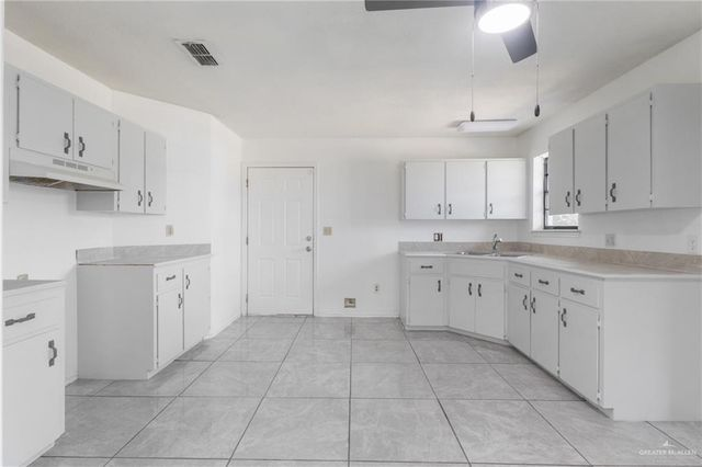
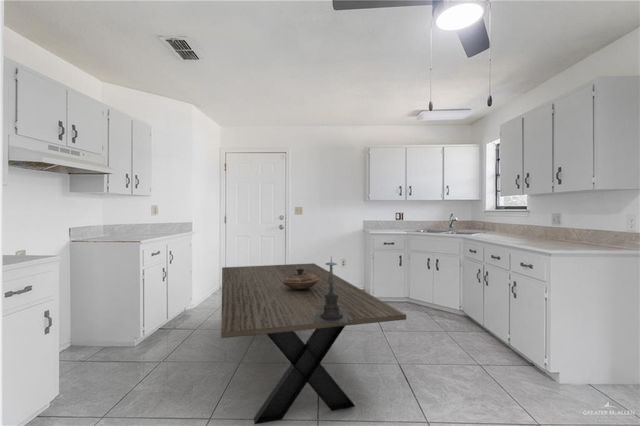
+ decorative bowl (300, 277)
+ dining table (286, 322)
+ candle holder (330, 285)
